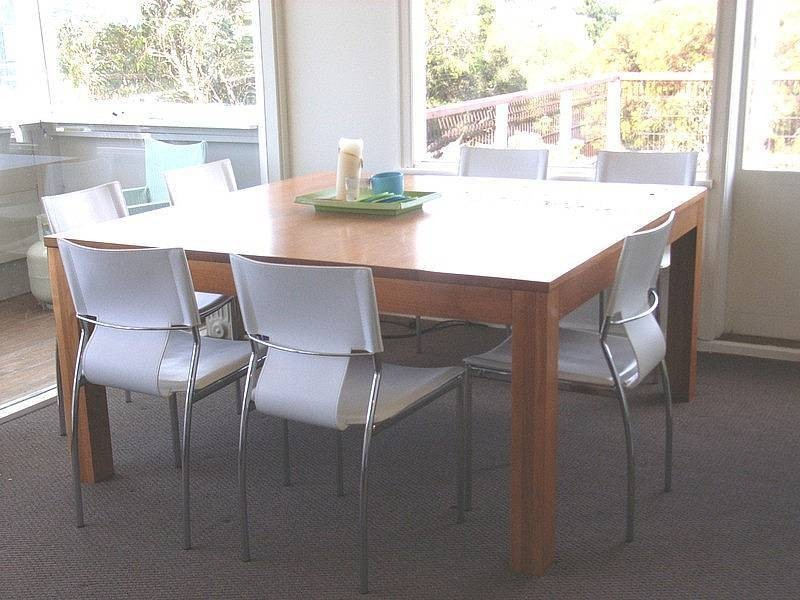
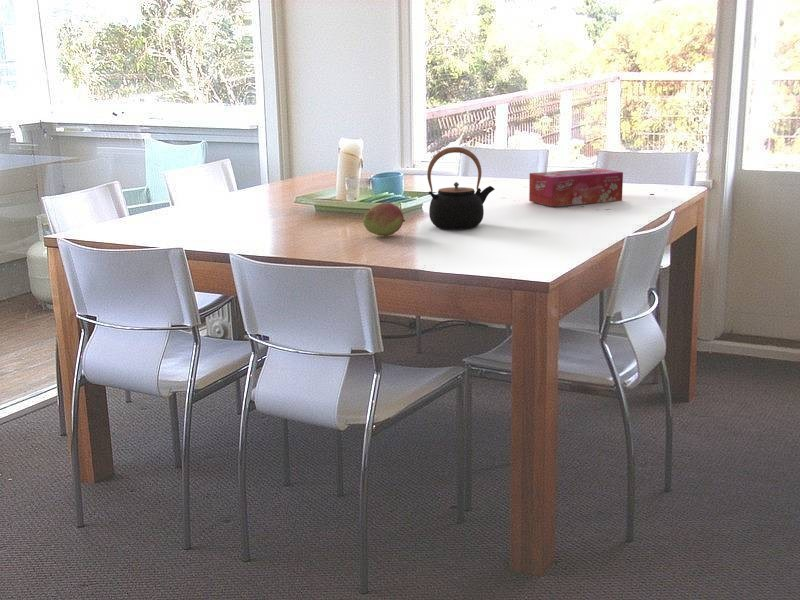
+ fruit (384, 219)
+ tissue box (575, 186)
+ teapot (461, 187)
